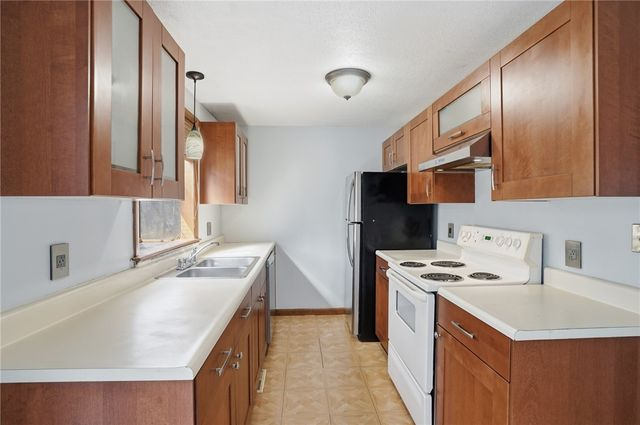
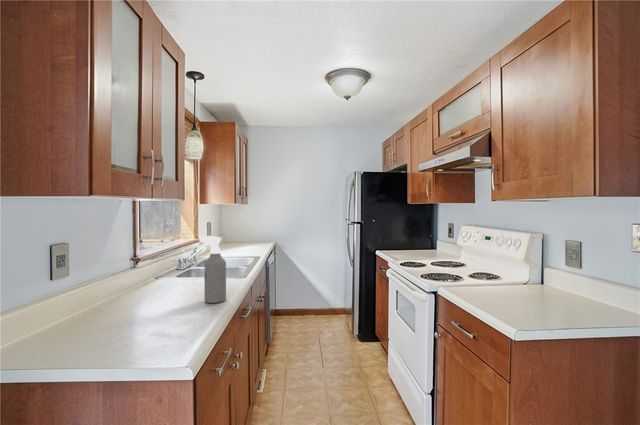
+ spray bottle (212, 268)
